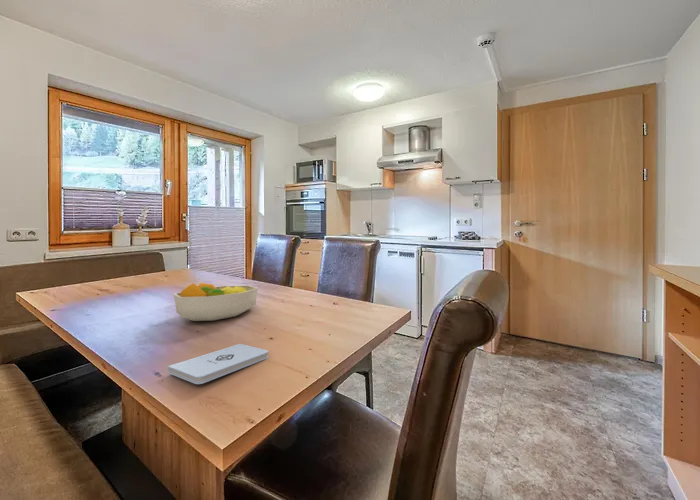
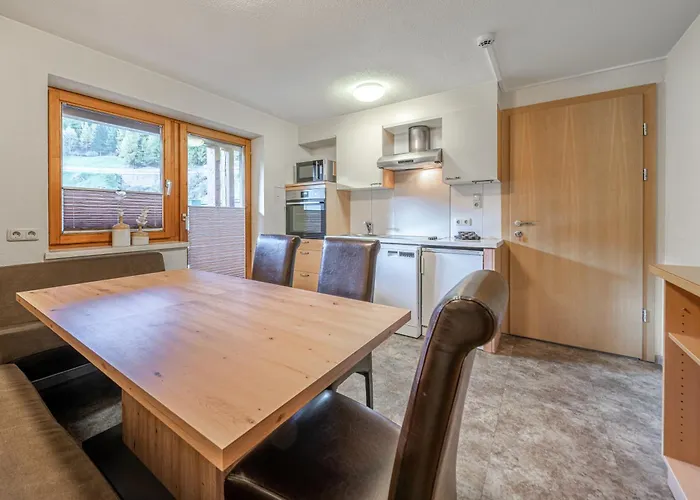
- notepad (222, 361)
- fruit bowl (218, 297)
